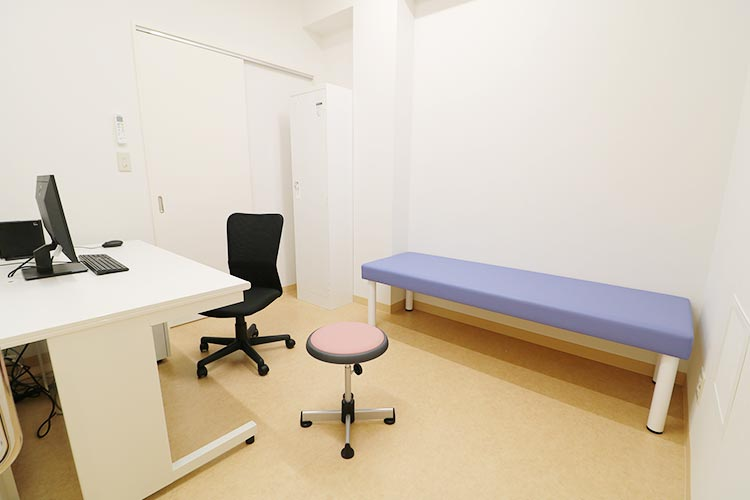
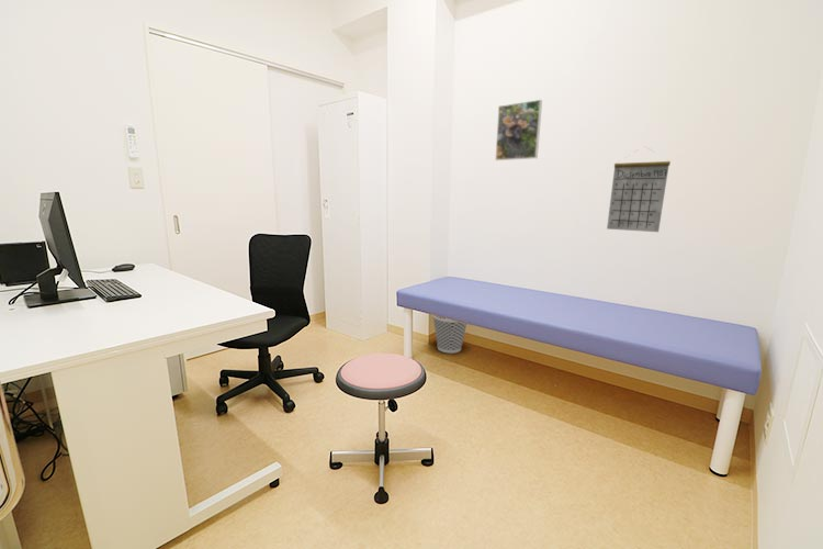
+ calendar (638, 189)
+ wastebasket (450, 330)
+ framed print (517, 131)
